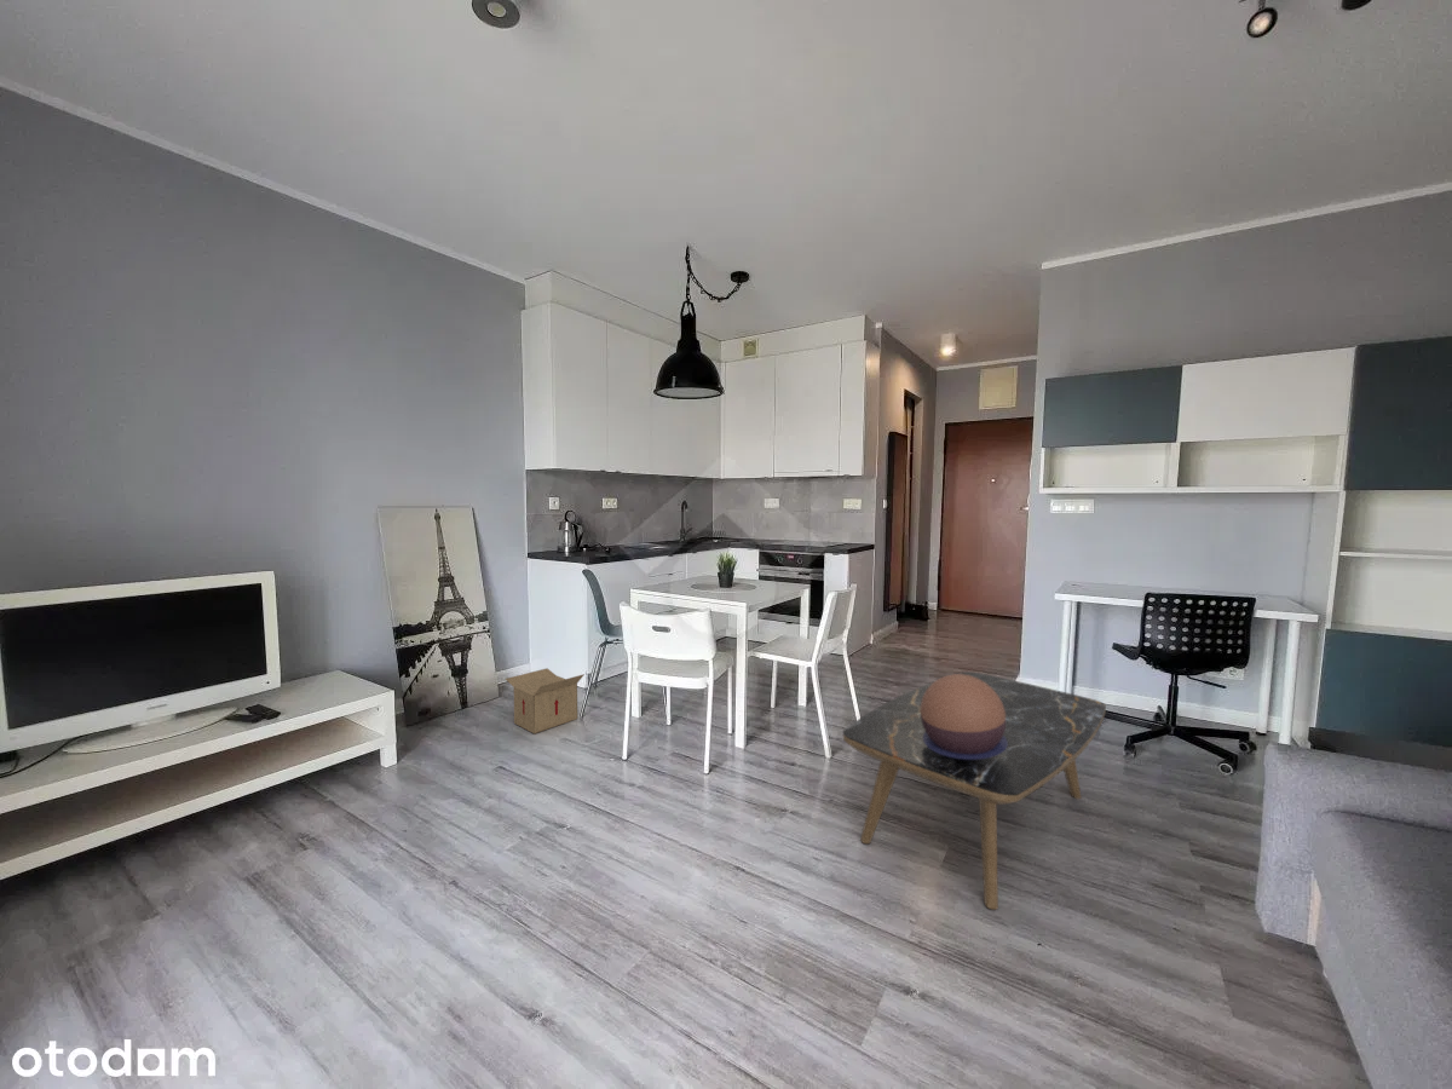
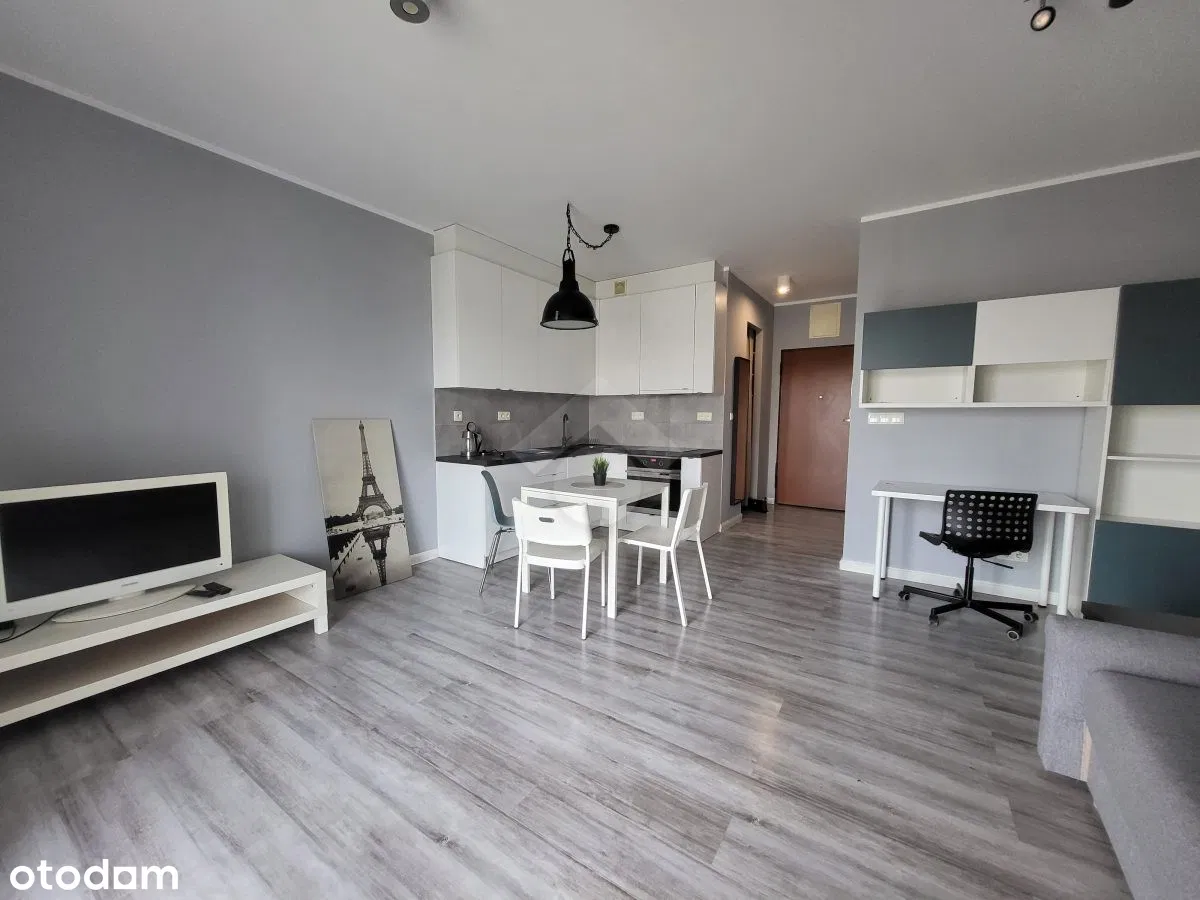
- coffee table (980, 767)
- decorative bowl (963, 714)
- cardboard box (544, 696)
